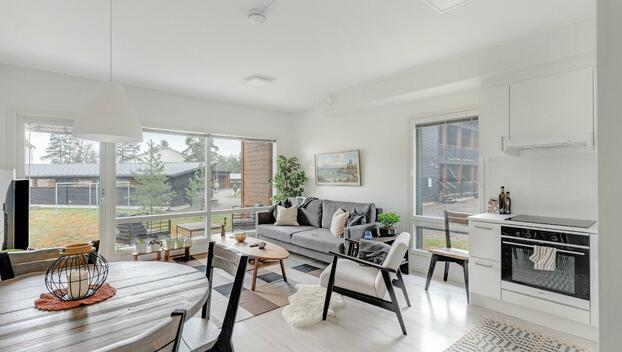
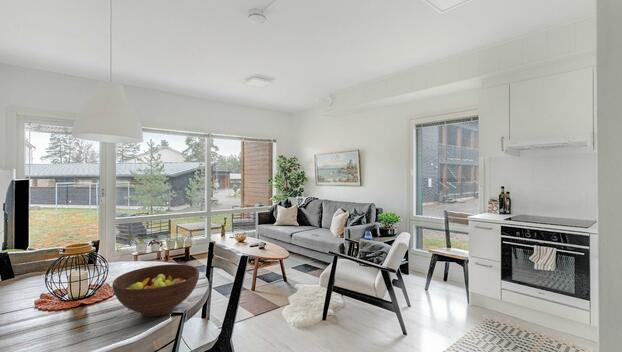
+ fruit bowl (158, 293)
